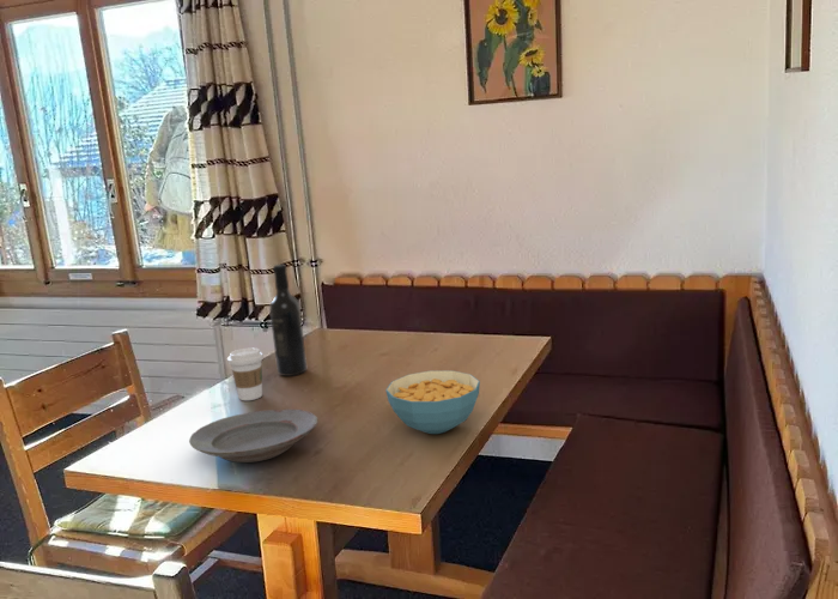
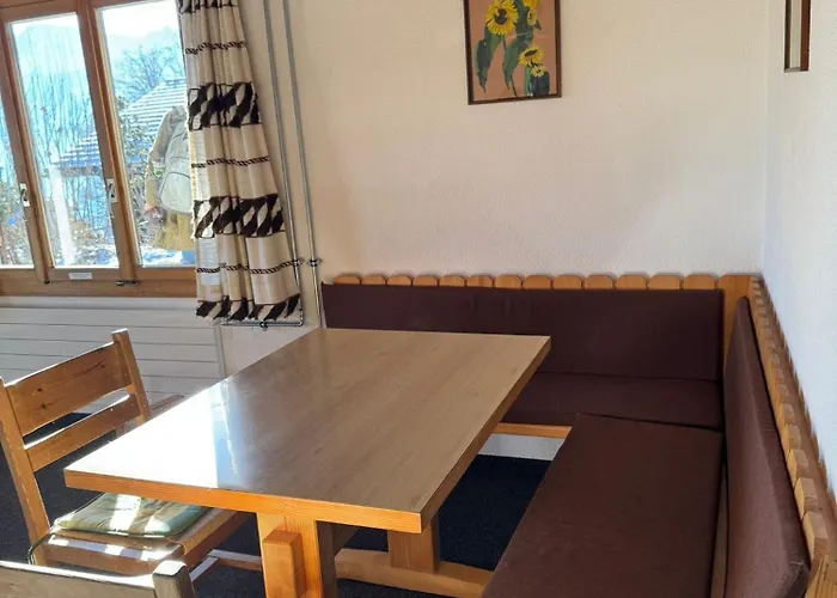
- plate (255, 438)
- coffee cup (247, 374)
- wine bottle (286, 319)
- cereal bowl (435, 406)
